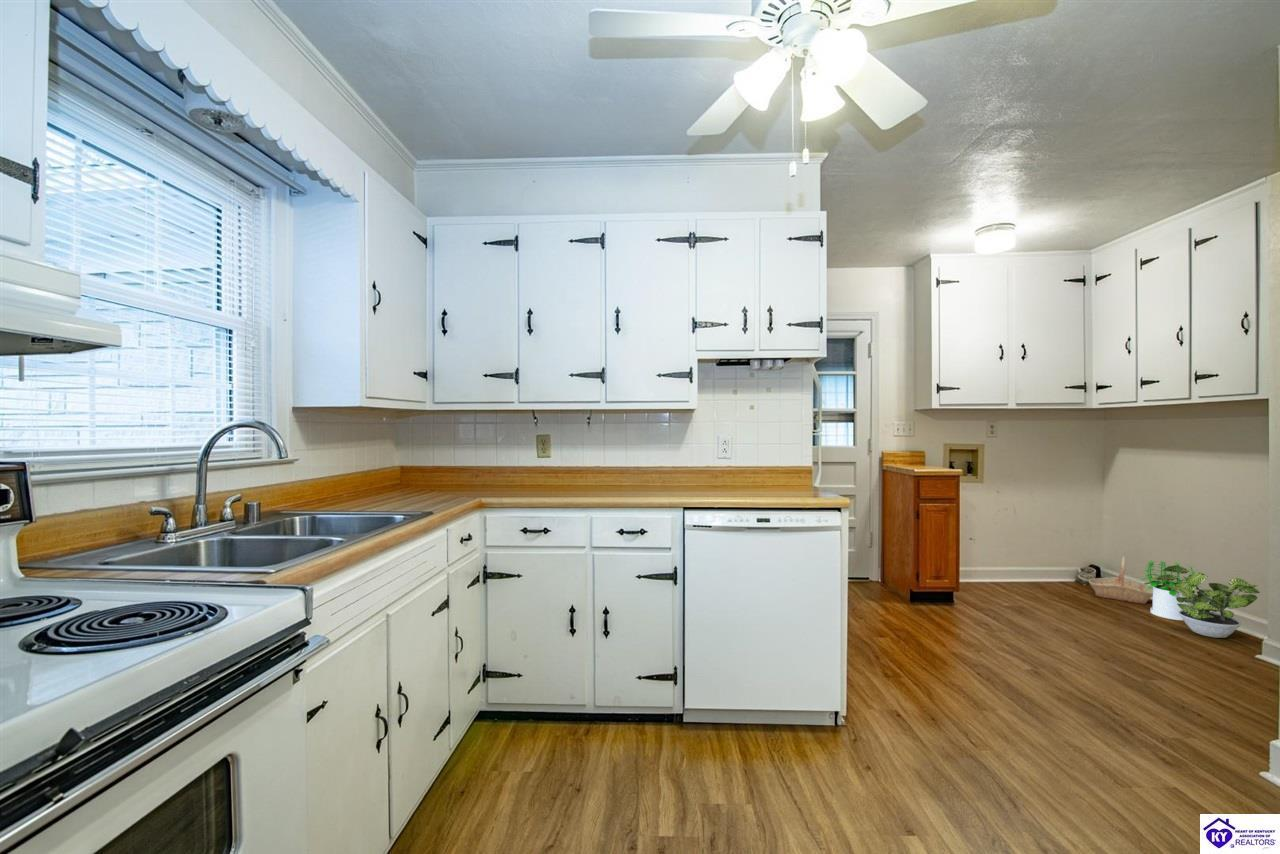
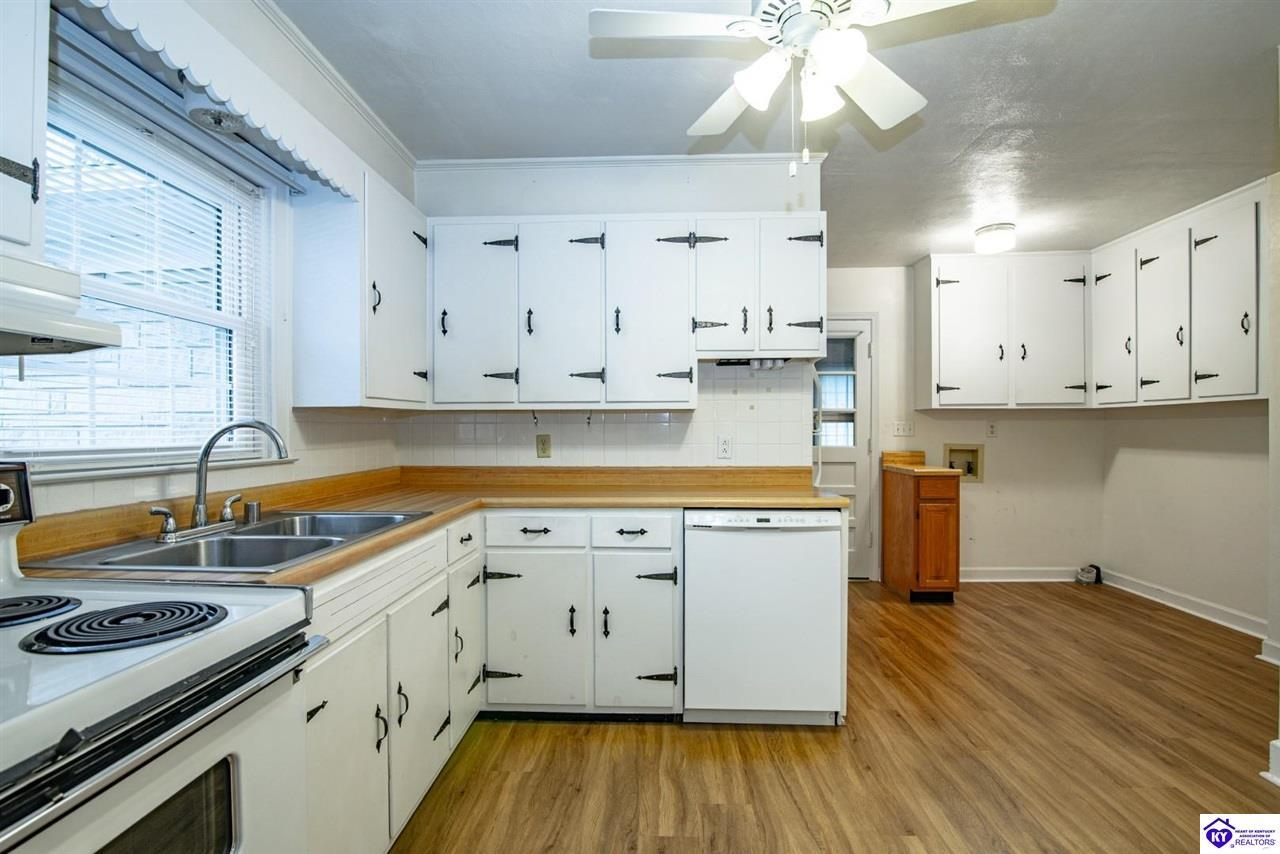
- basket (1120, 576)
- potted plant (1203, 600)
- potted plant (1167, 587)
